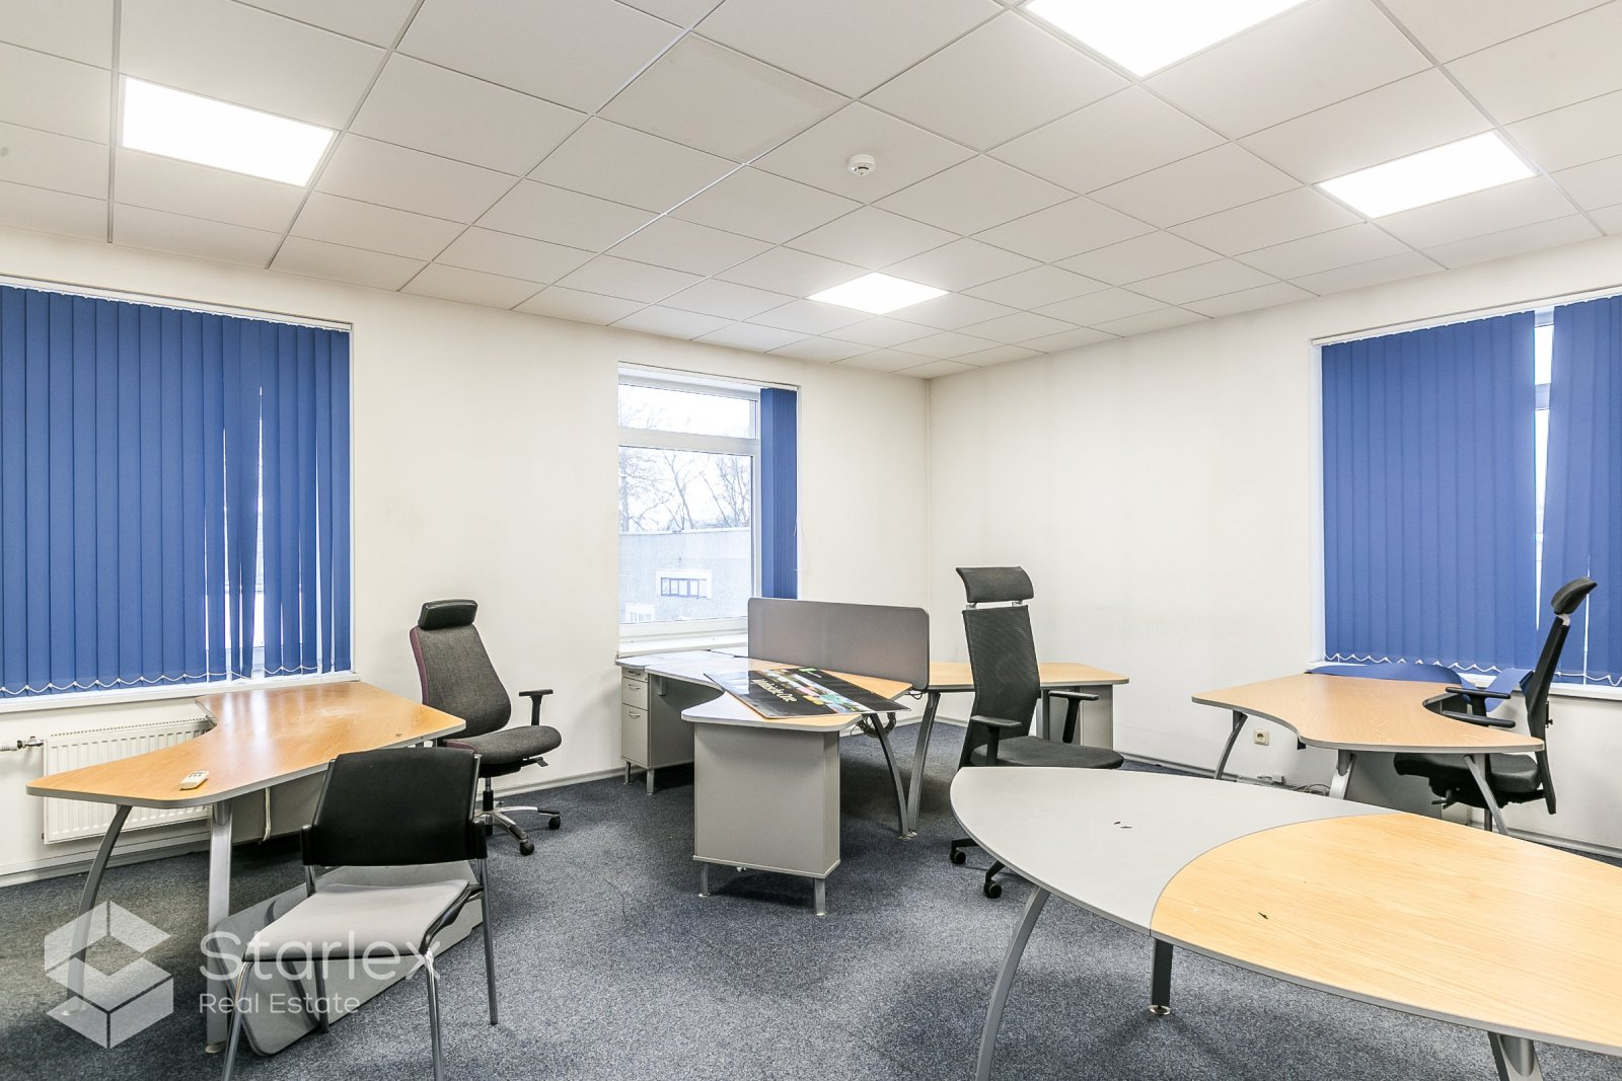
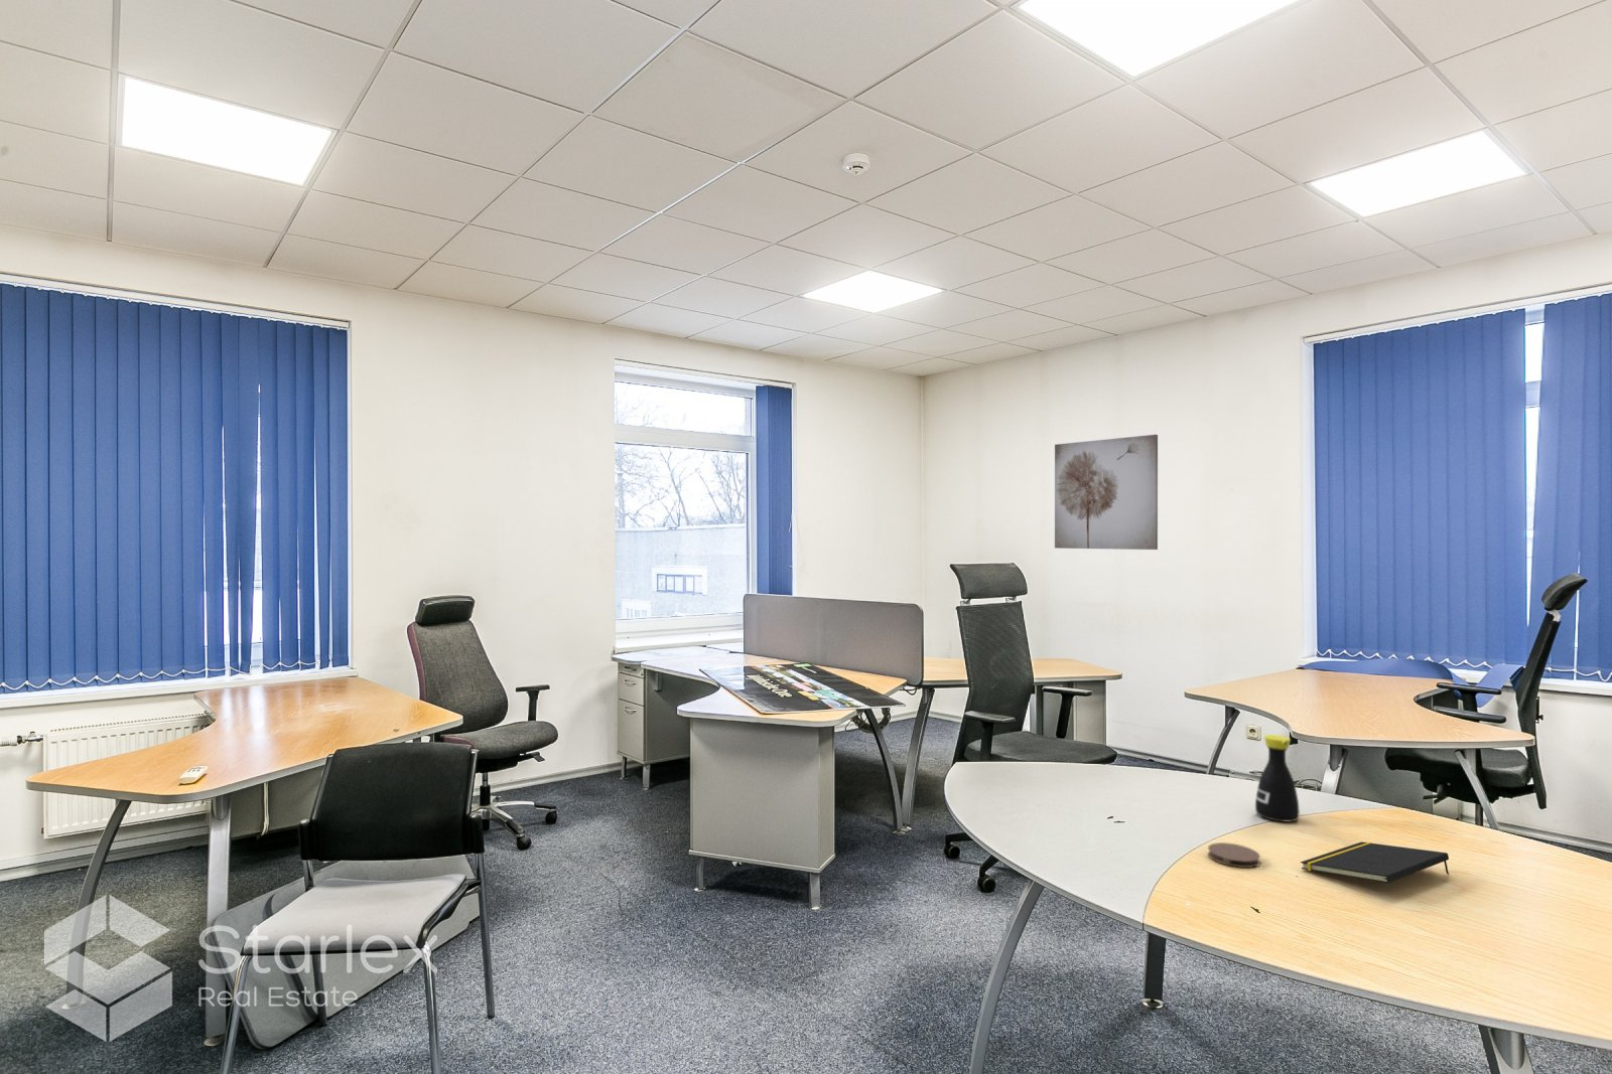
+ coaster (1233, 855)
+ notepad (1373, 861)
+ bottle (1276, 776)
+ wall art (1103, 494)
